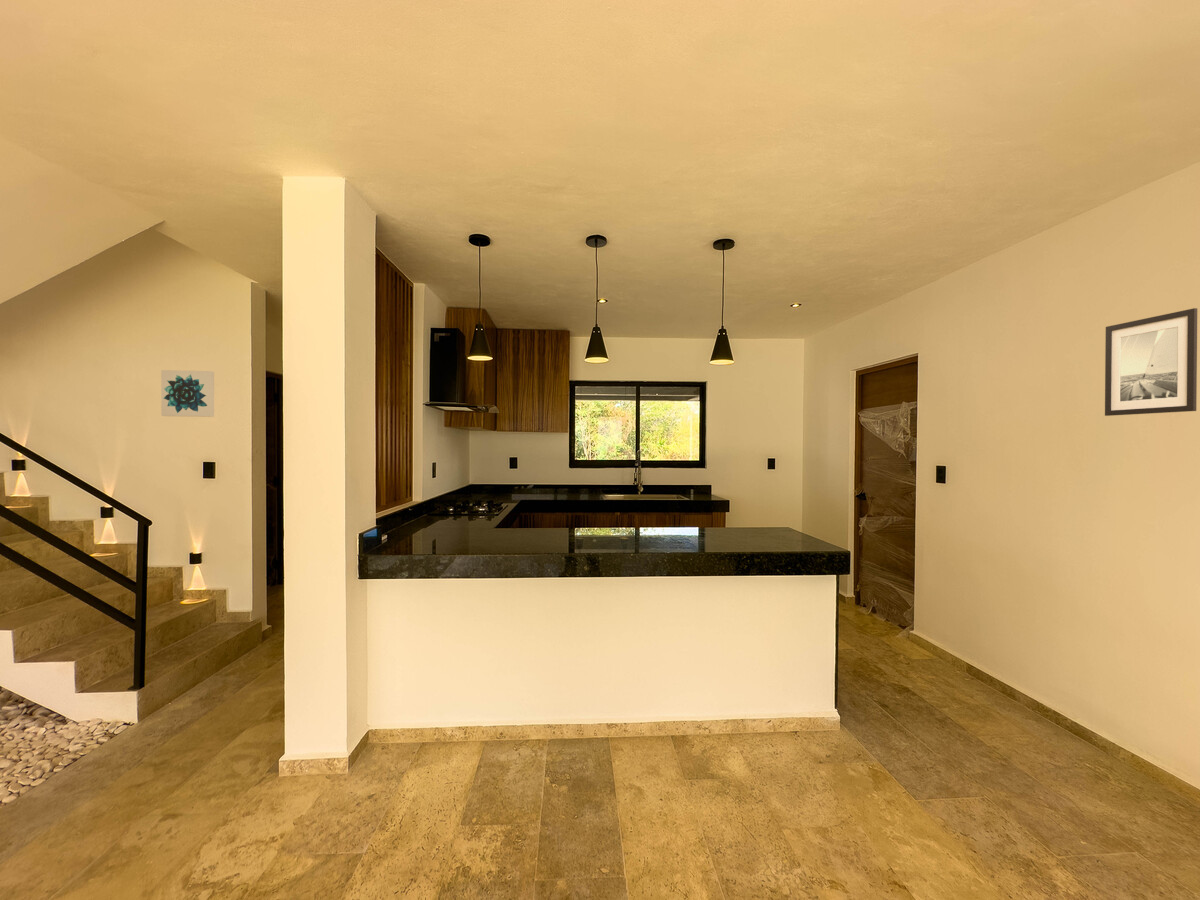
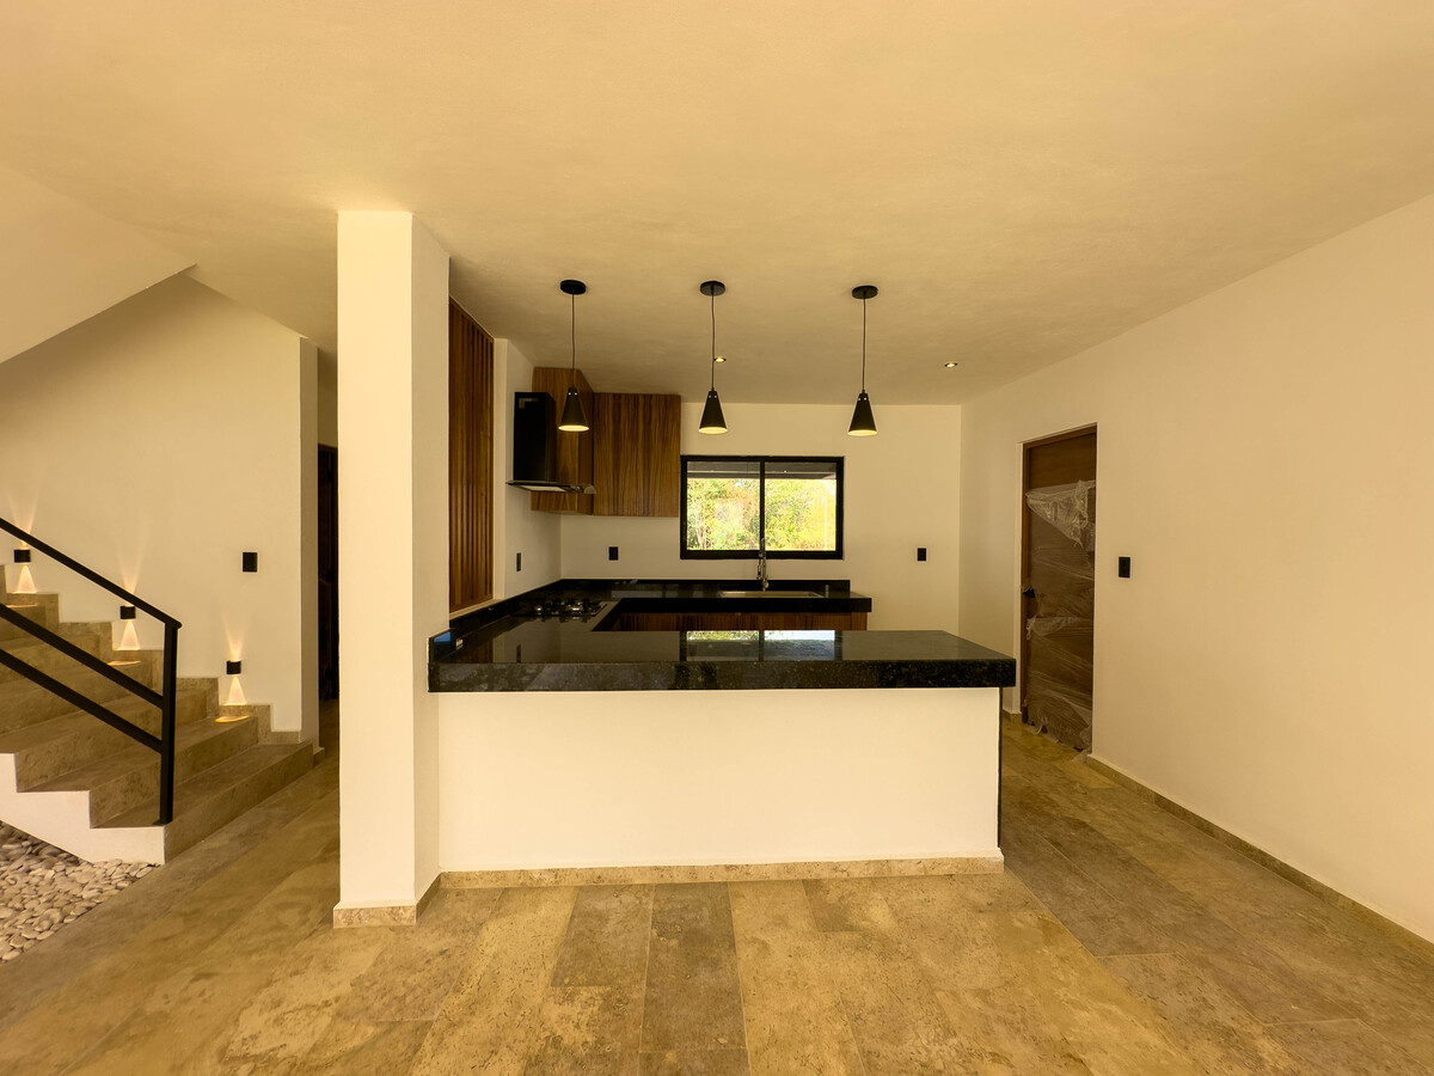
- wall art (187, 393)
- wall art (1147, 365)
